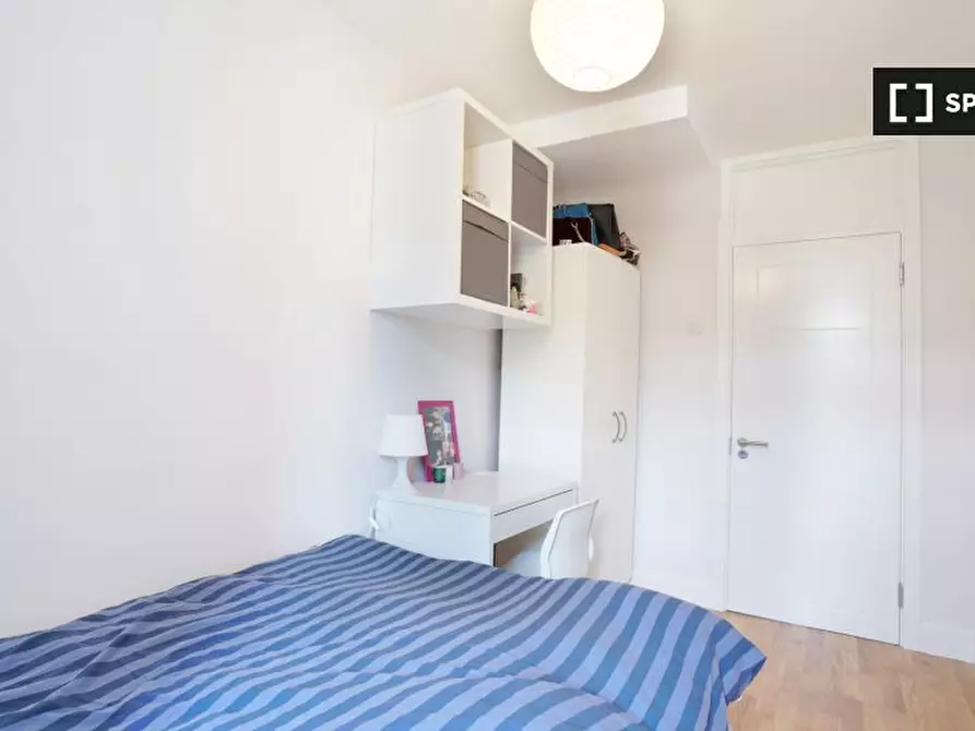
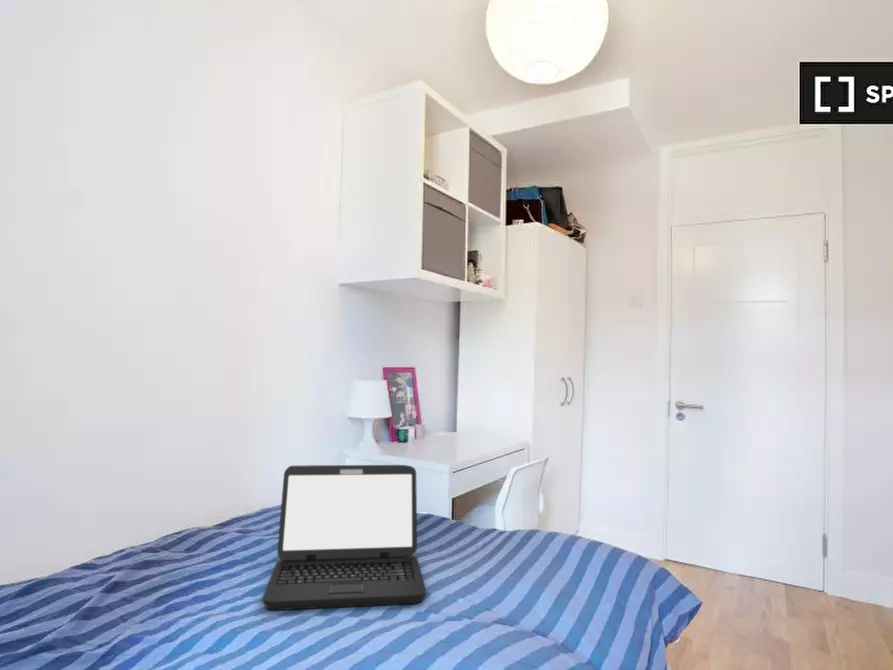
+ laptop (349, 528)
